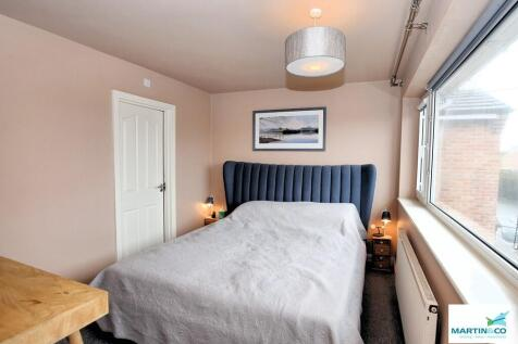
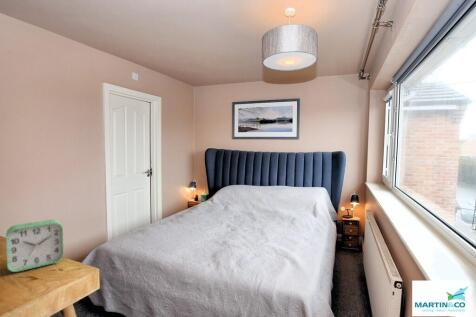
+ alarm clock (35, 243)
